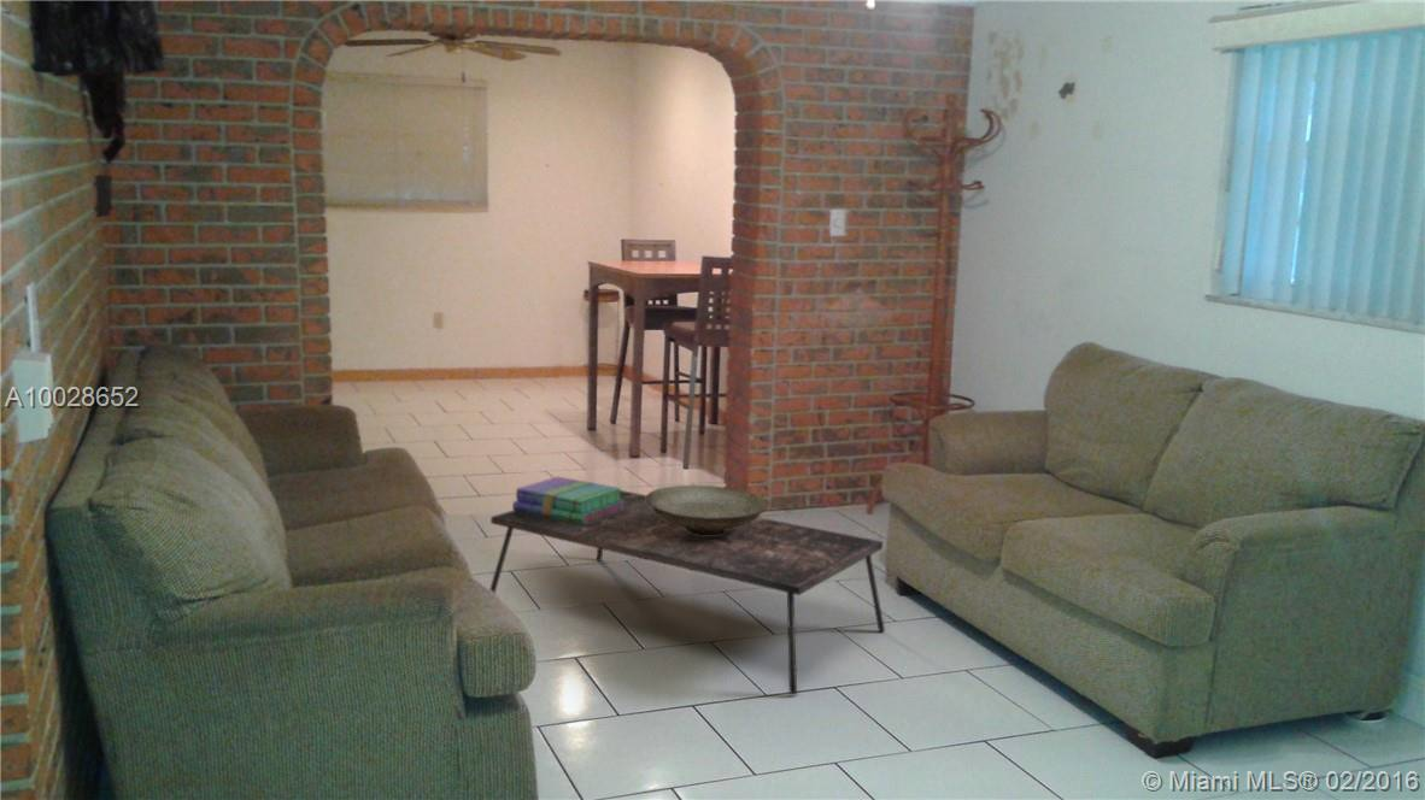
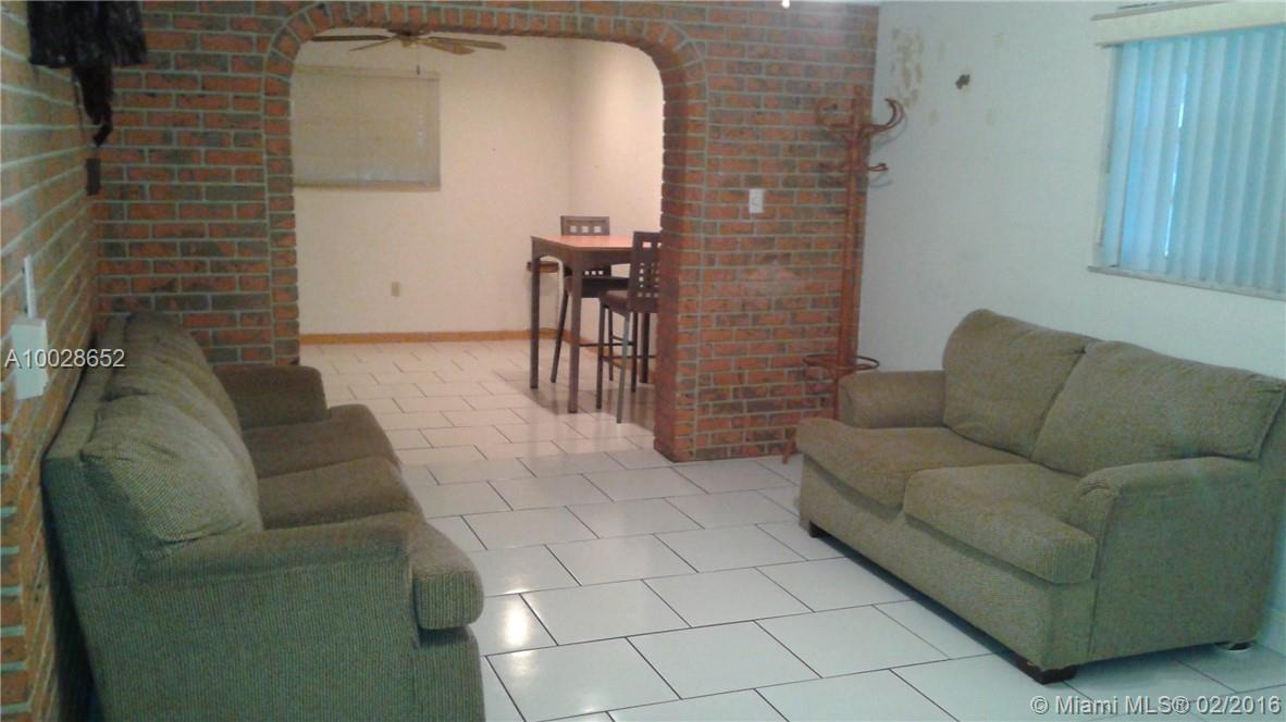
- books (568, 499)
- decorative bowl (705, 513)
- coffee table (682, 567)
